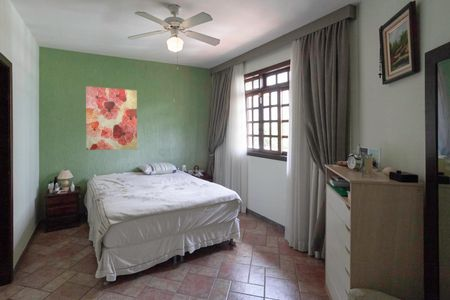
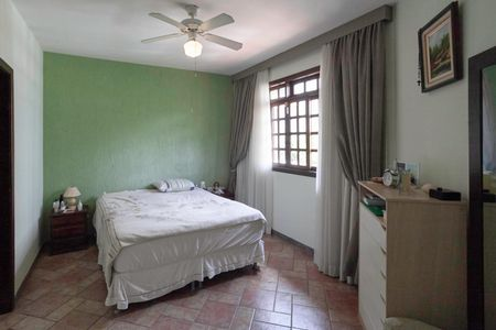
- wall art (112, 119)
